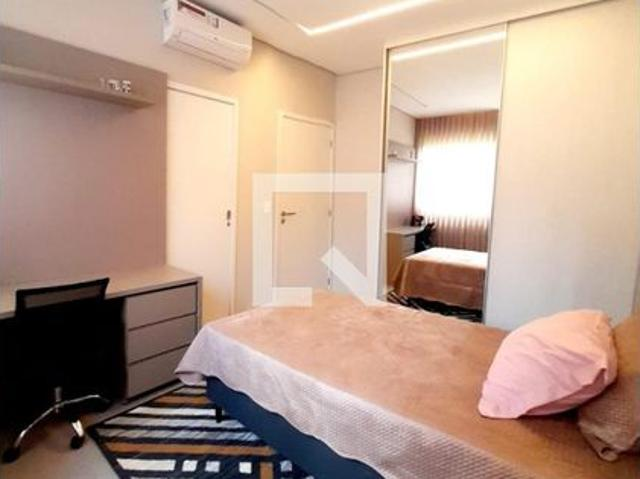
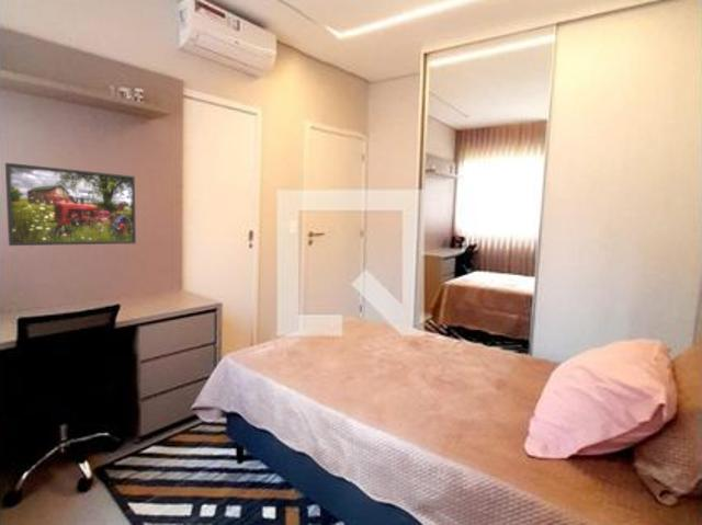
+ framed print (77, 207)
